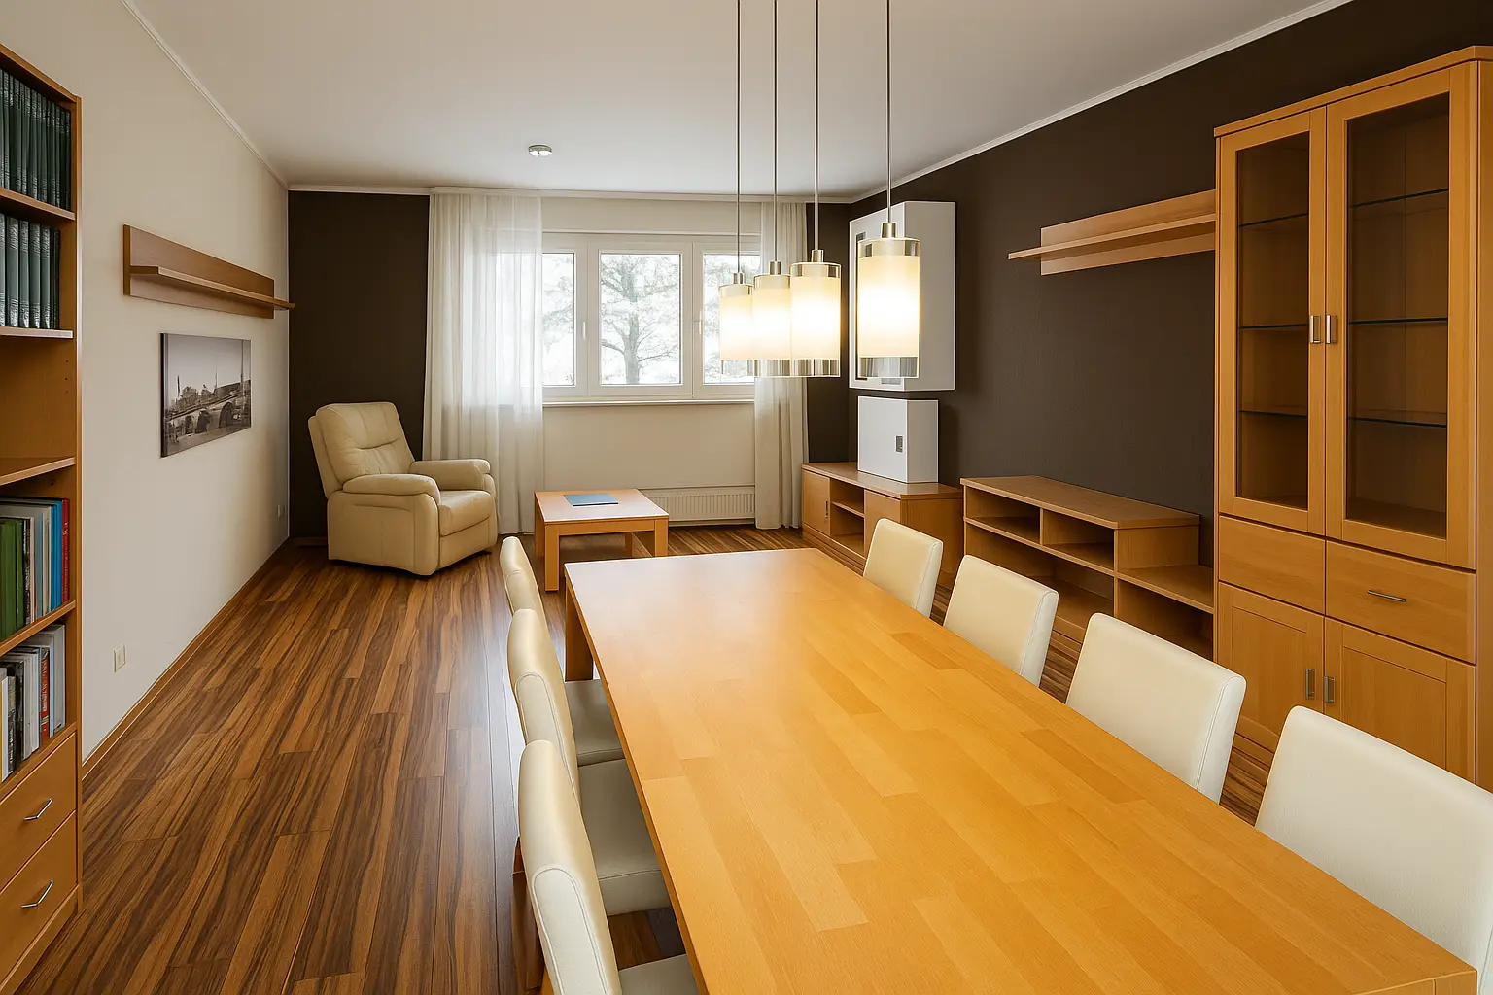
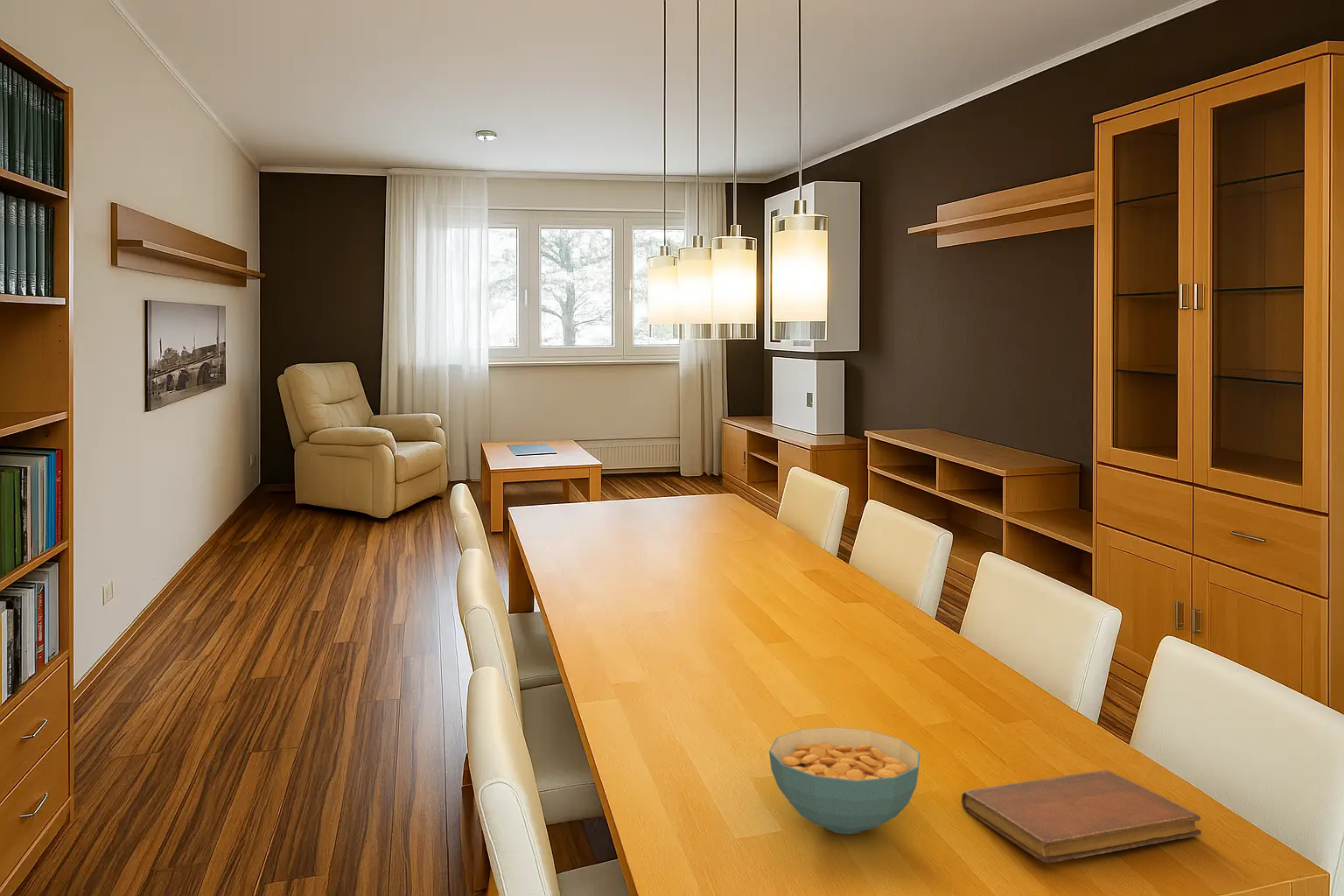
+ cereal bowl (844, 788)
+ notebook (1077, 811)
